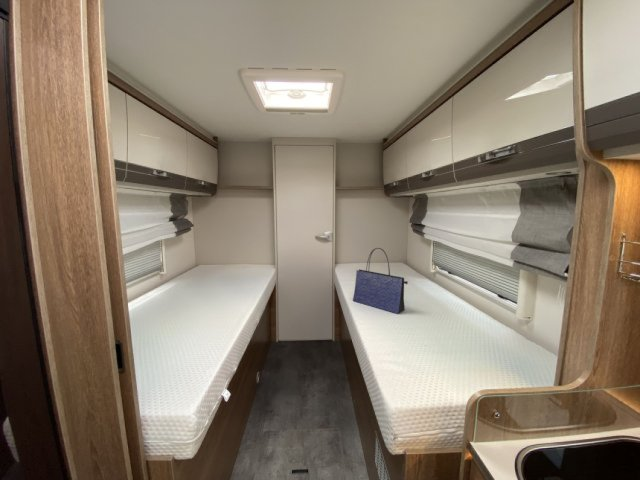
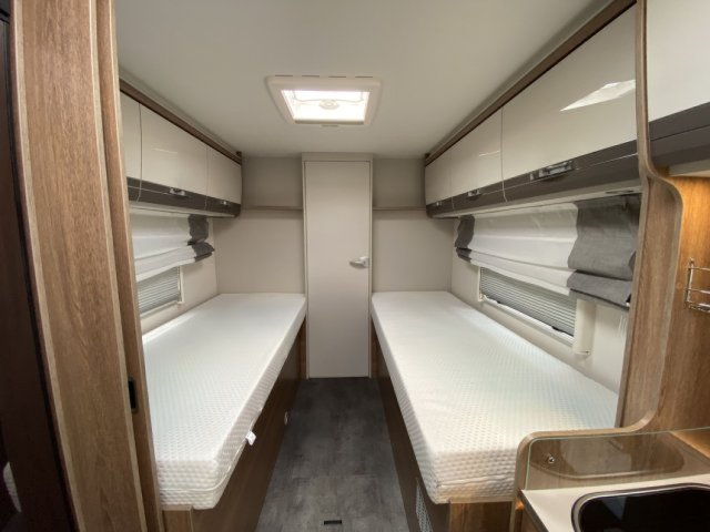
- tote bag (380, 277)
